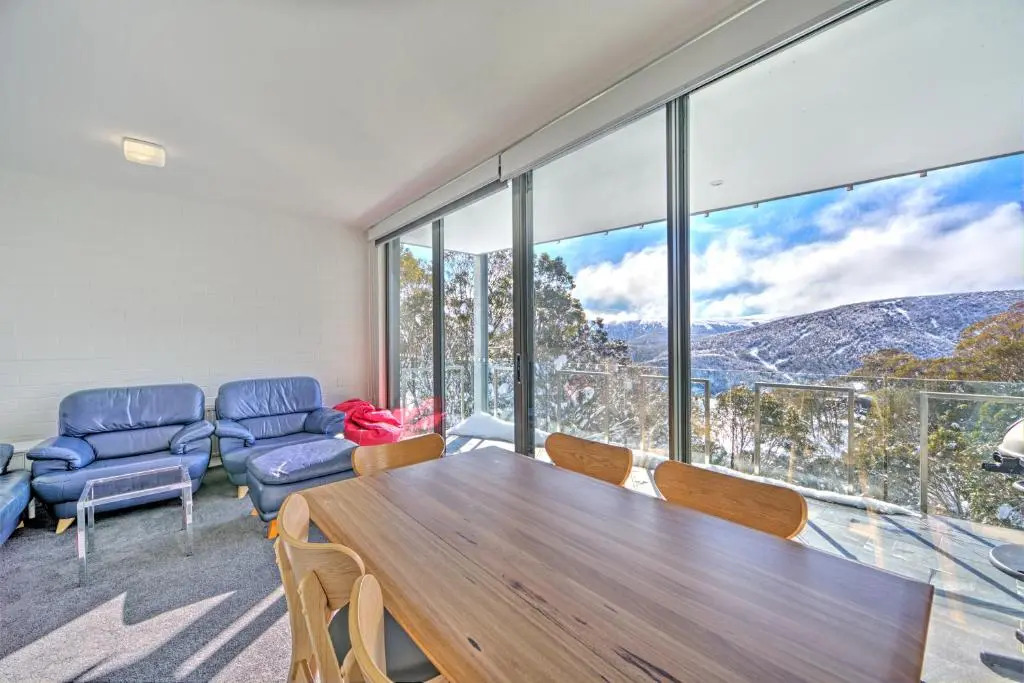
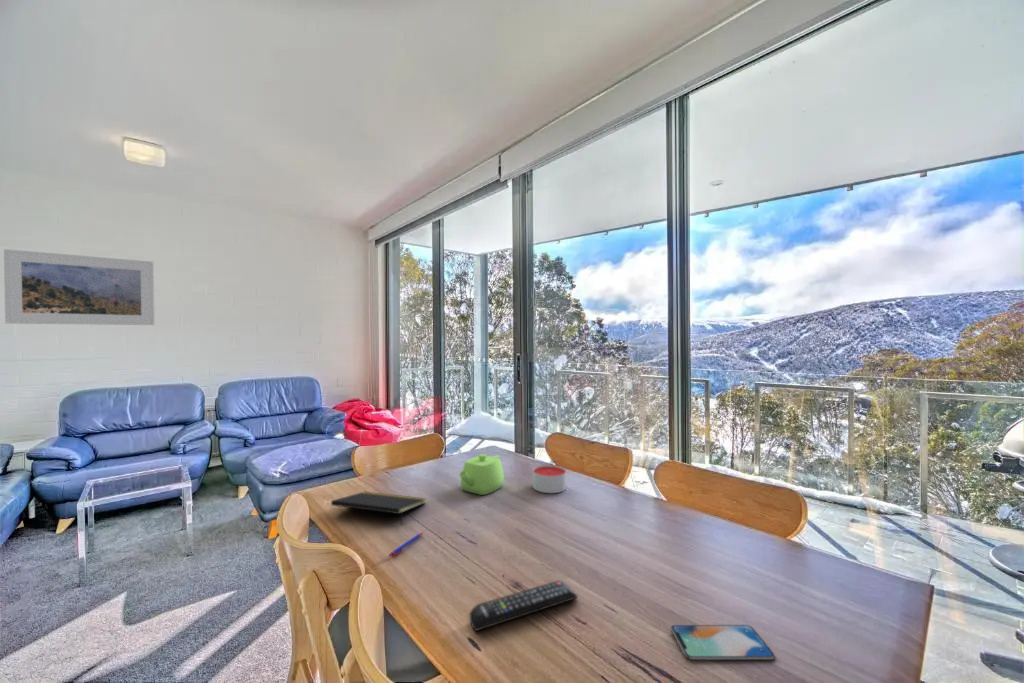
+ smartphone (720, 641)
+ remote control (525, 604)
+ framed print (85, 290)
+ pen (407, 543)
+ notepad (380, 501)
+ teapot (481, 471)
+ candle (549, 478)
